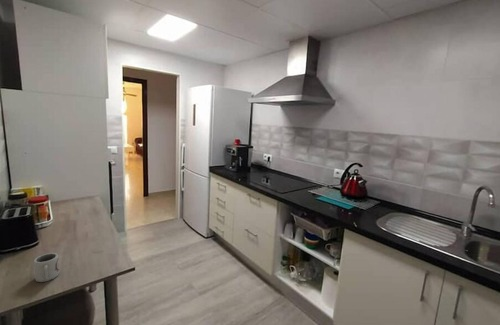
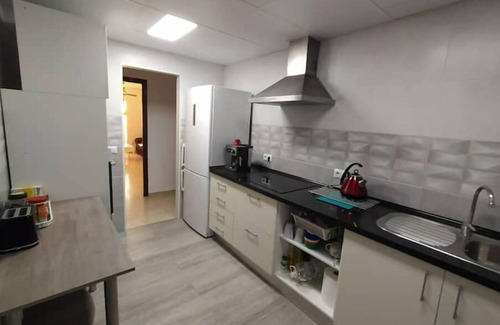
- cup (46, 268)
